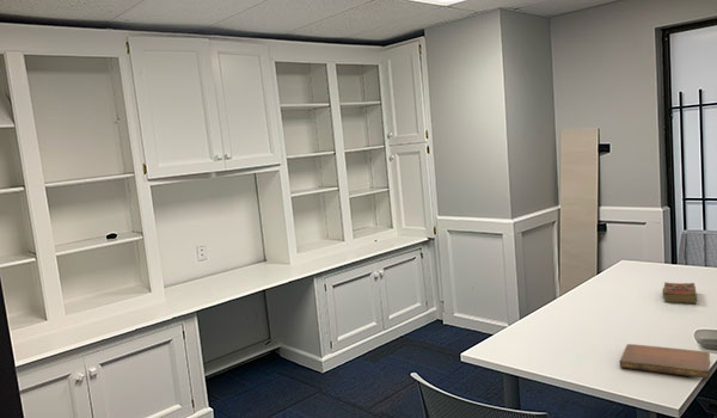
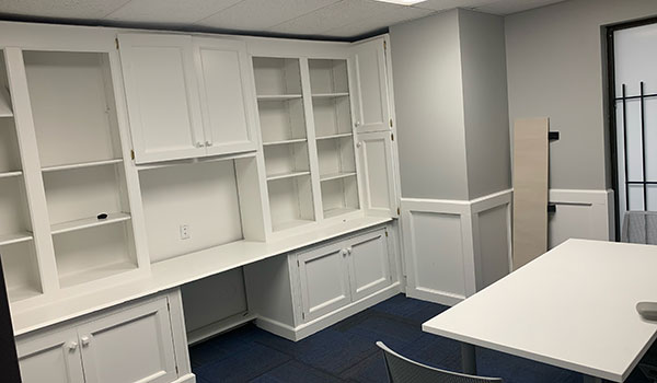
- book (679, 291)
- notebook (664, 359)
